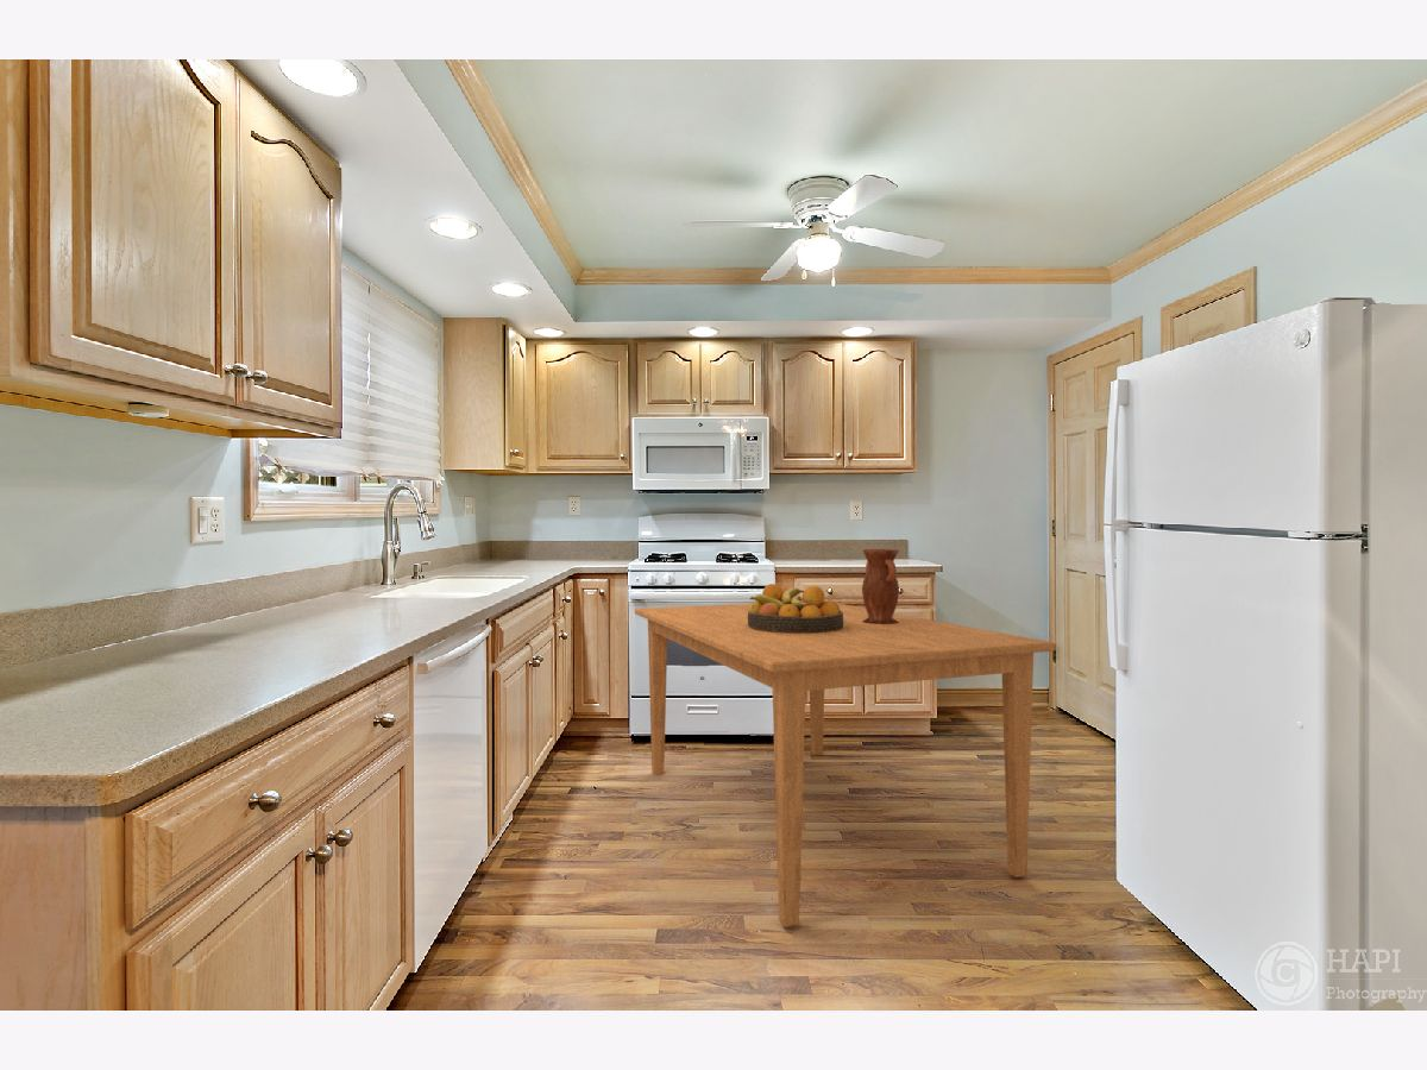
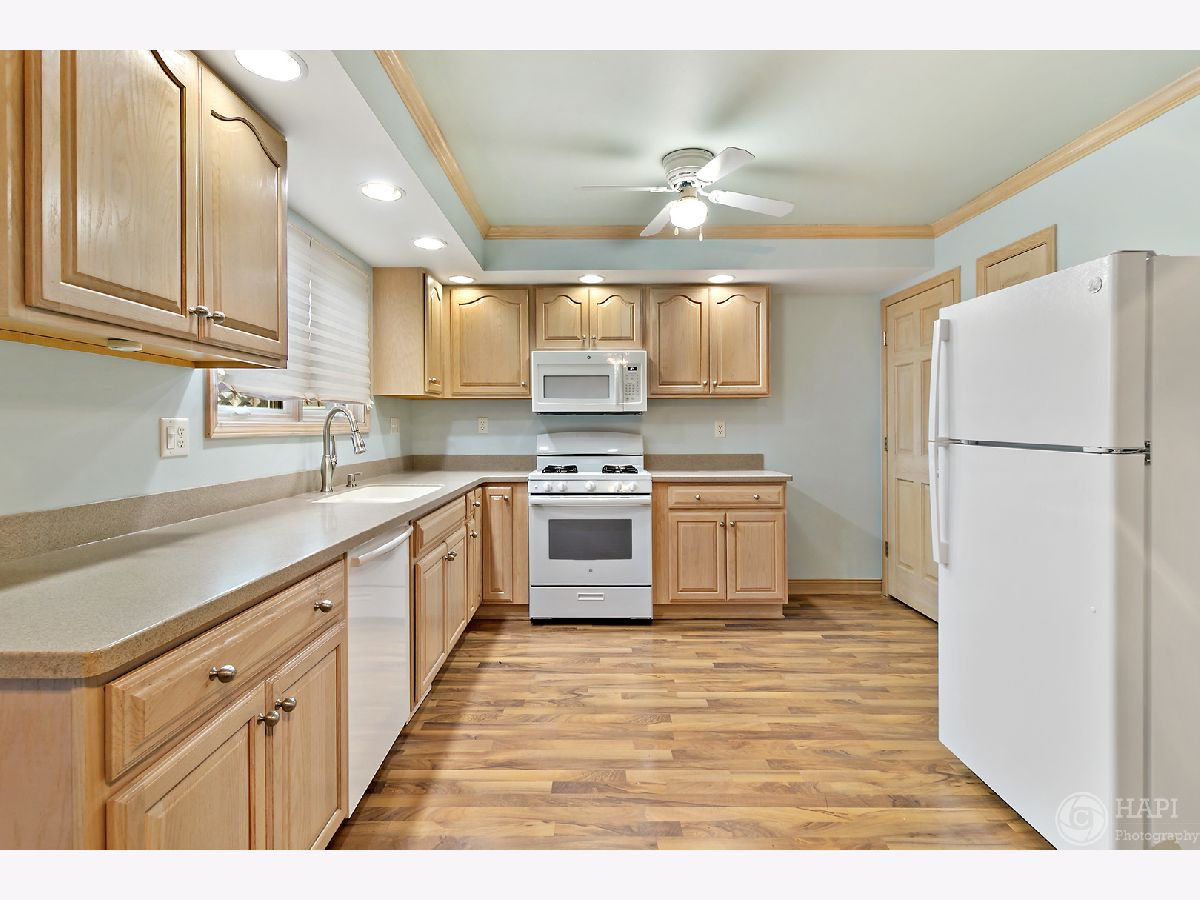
- pitcher (880, 585)
- dining table (804, 718)
- fruit bowl (794, 604)
